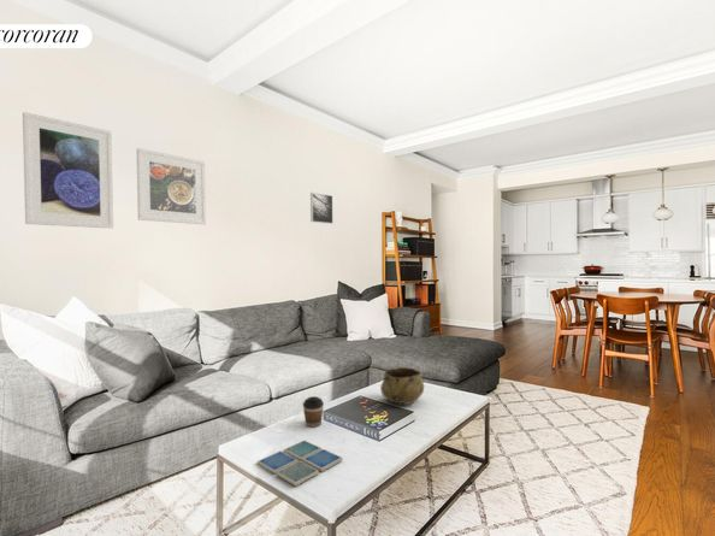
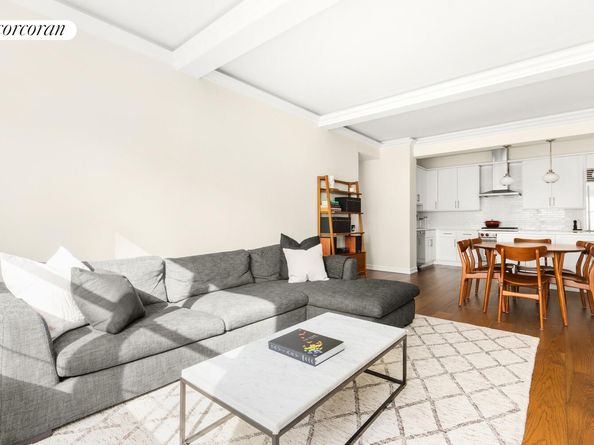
- coffee cup (313, 410)
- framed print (71, 173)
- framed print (321, 208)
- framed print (173, 188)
- drink coaster (300, 461)
- decorative bowl (402, 387)
